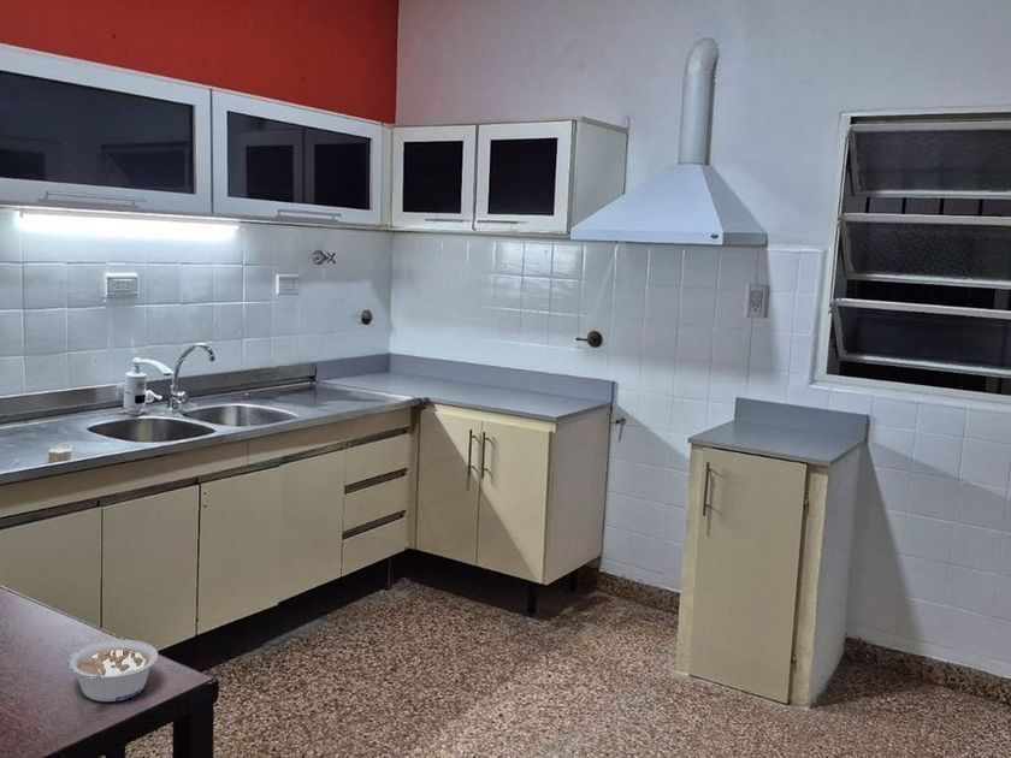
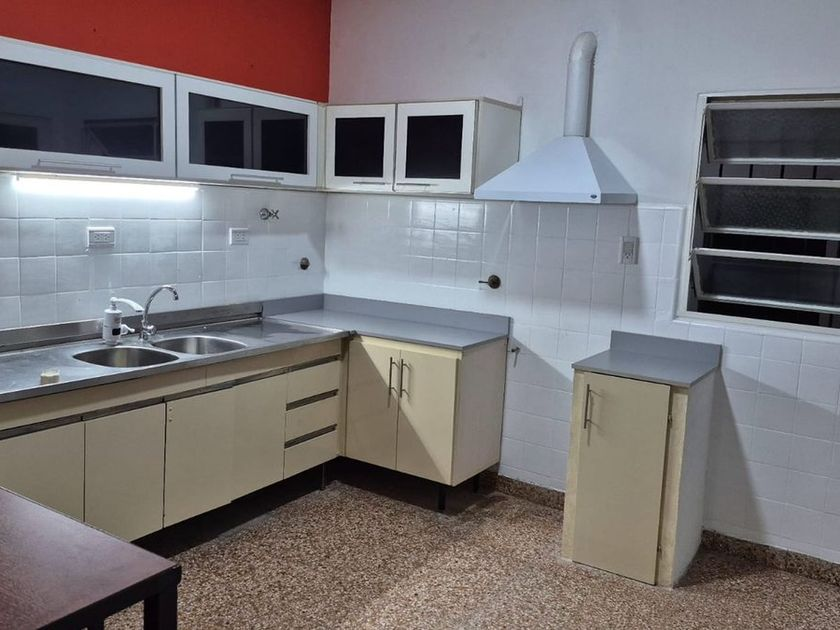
- legume (114, 670)
